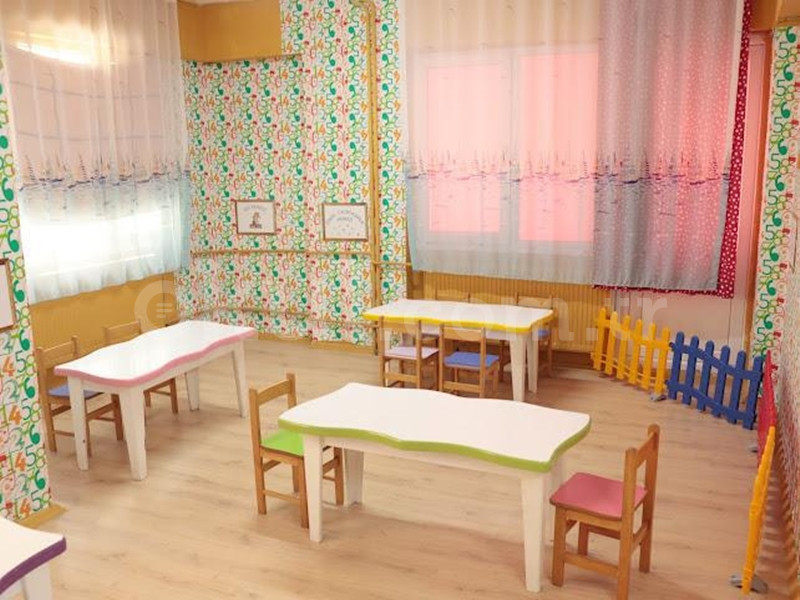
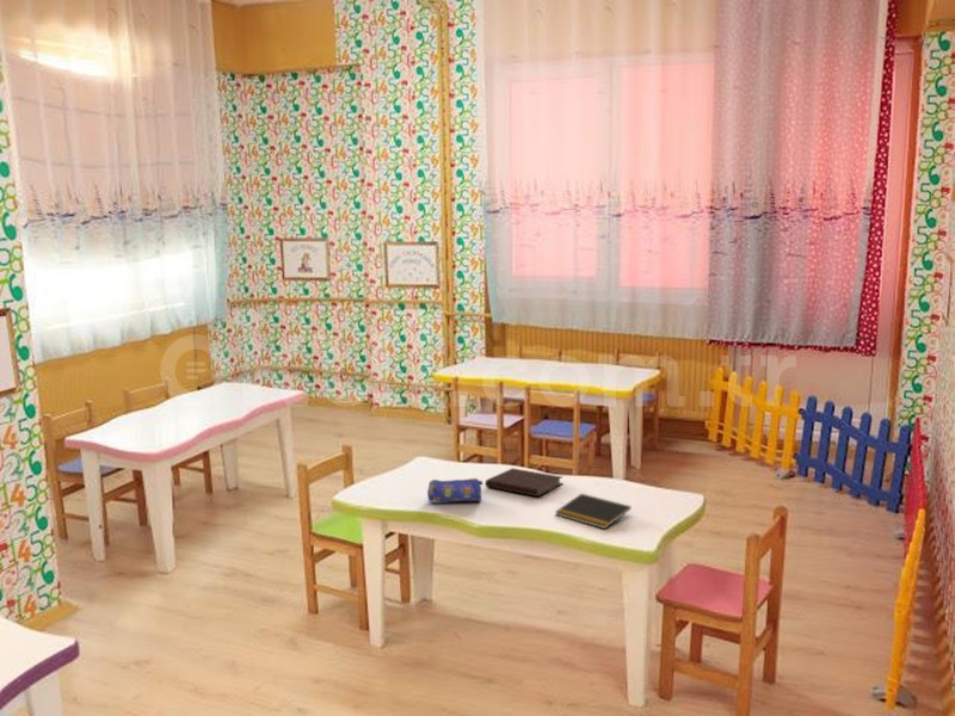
+ pencil case (455, 489)
+ notepad (592, 510)
+ notebook (524, 482)
